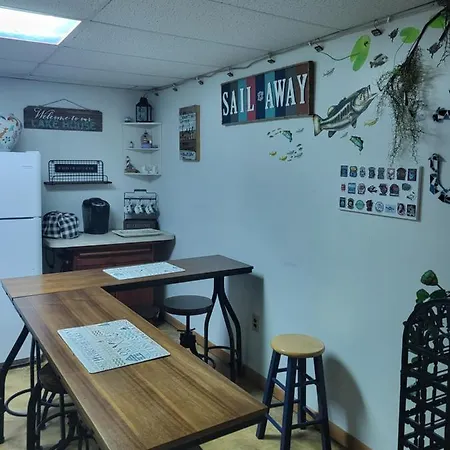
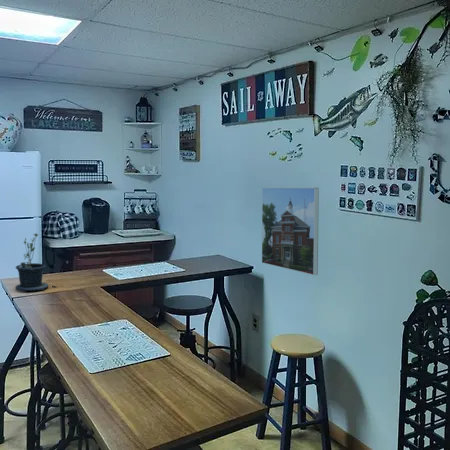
+ potted plant (30, 261)
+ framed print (288, 228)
